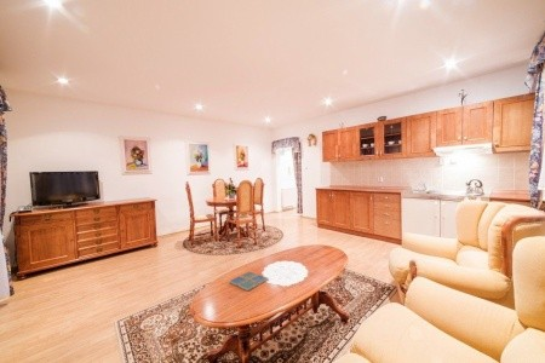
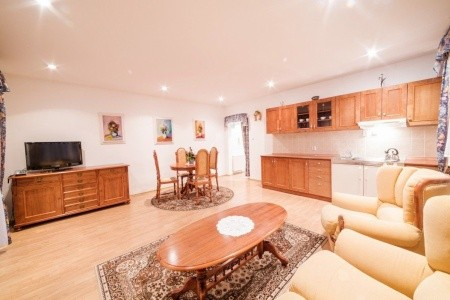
- drink coaster (248, 280)
